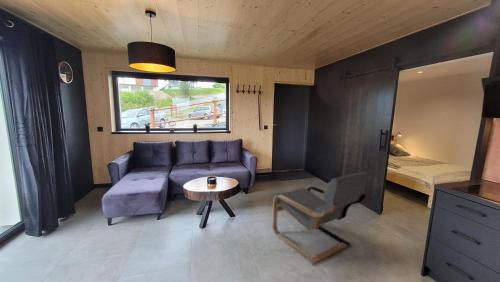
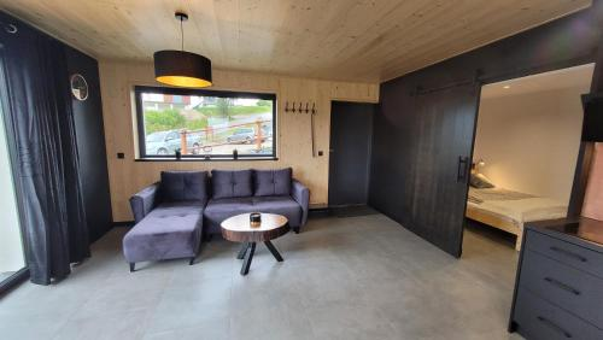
- armchair (314, 203)
